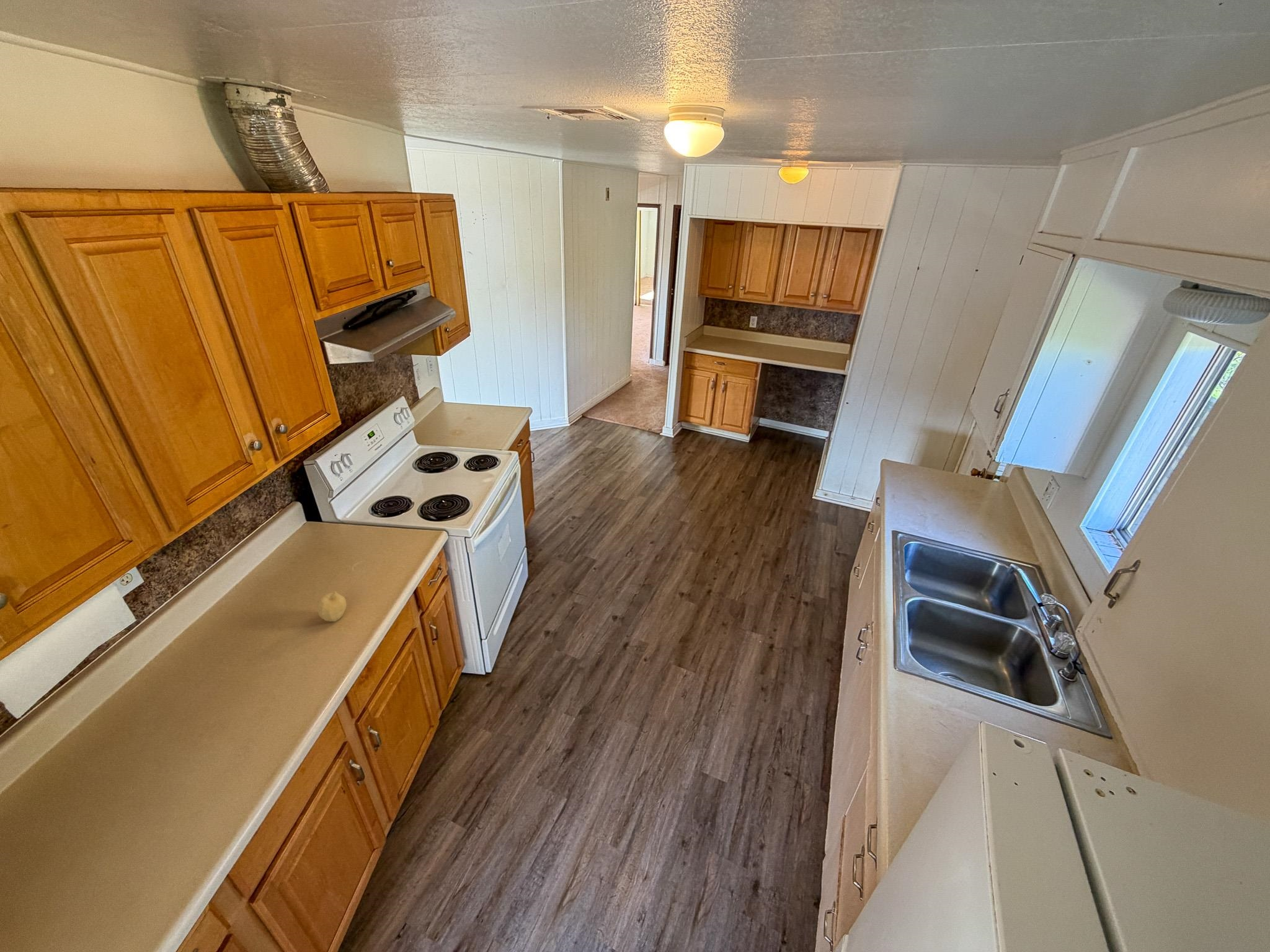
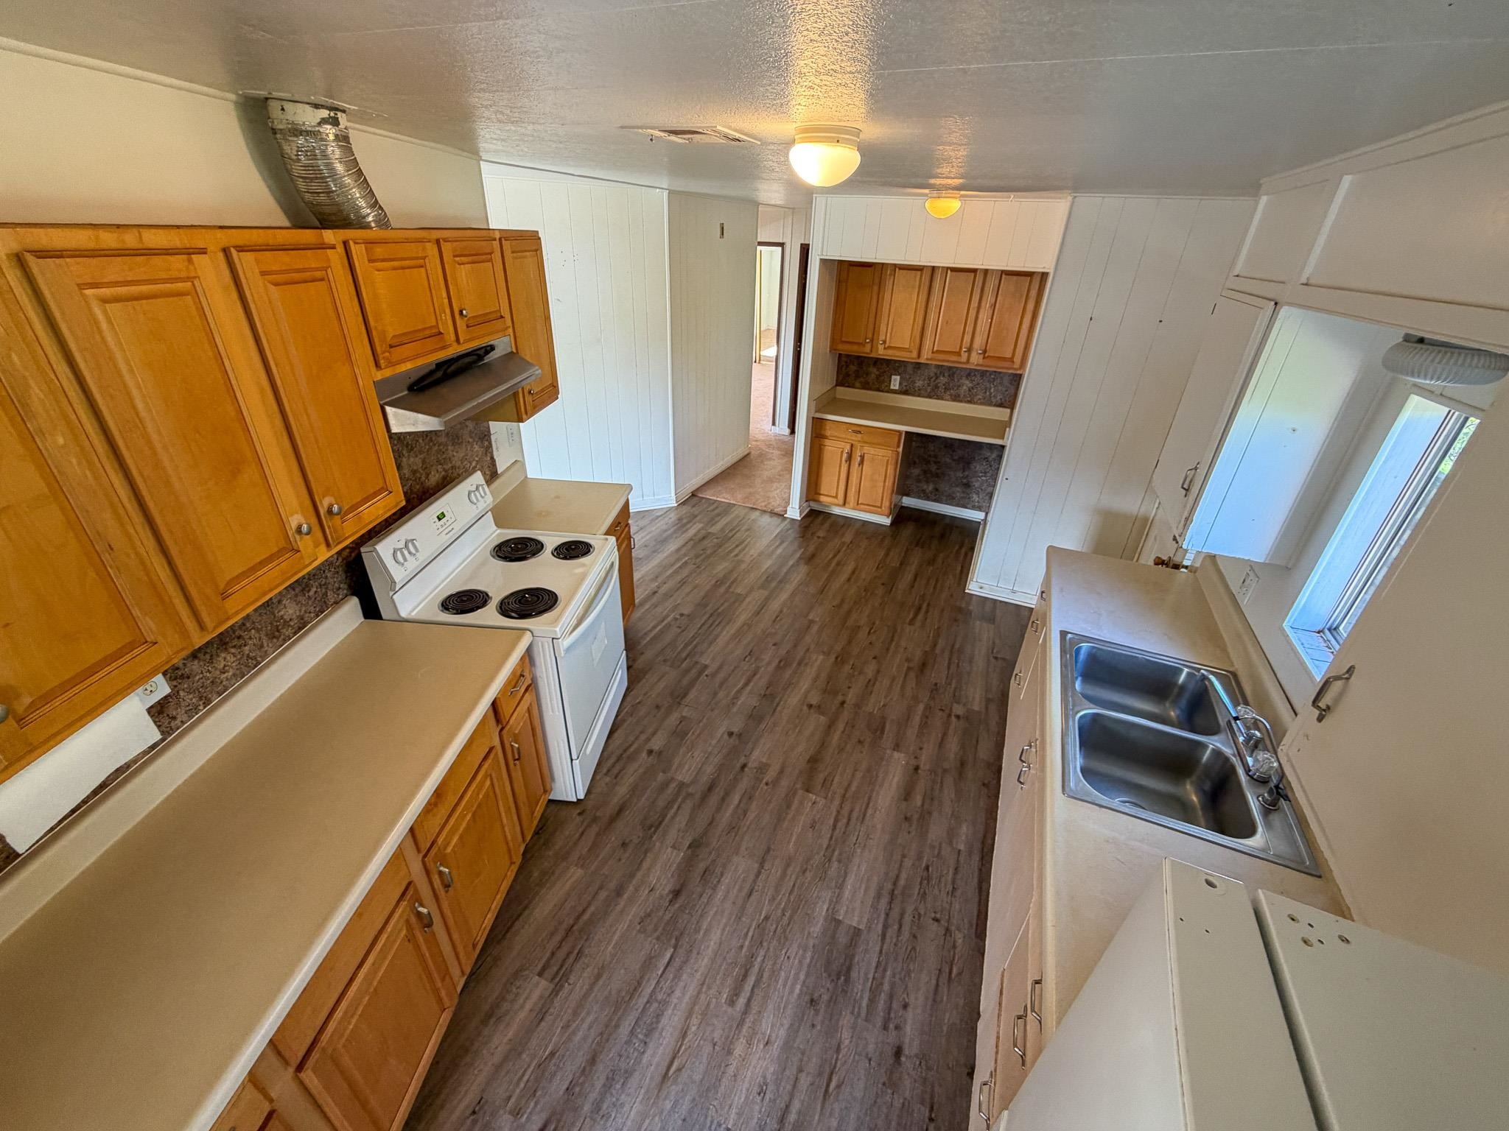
- fruit (331, 605)
